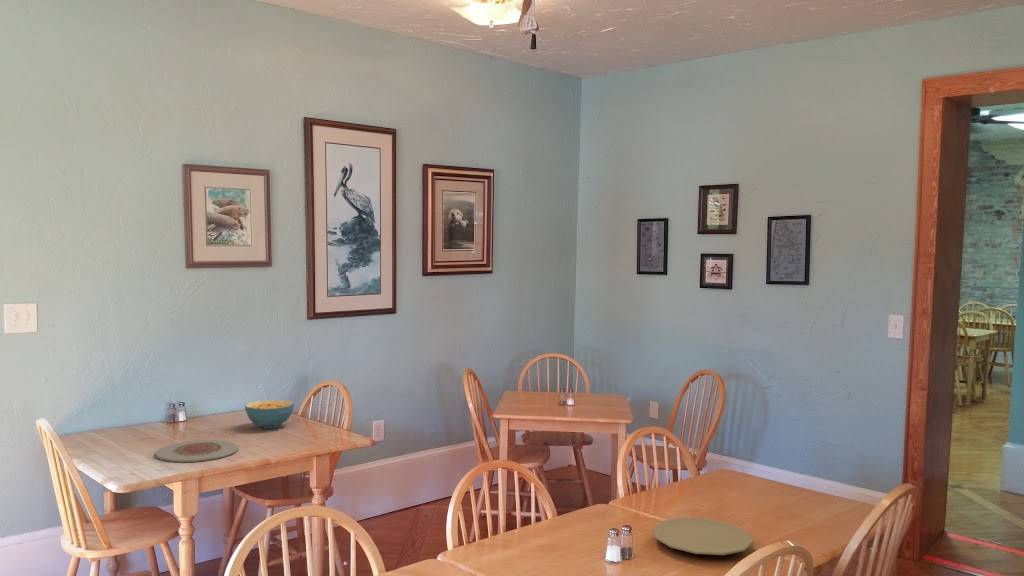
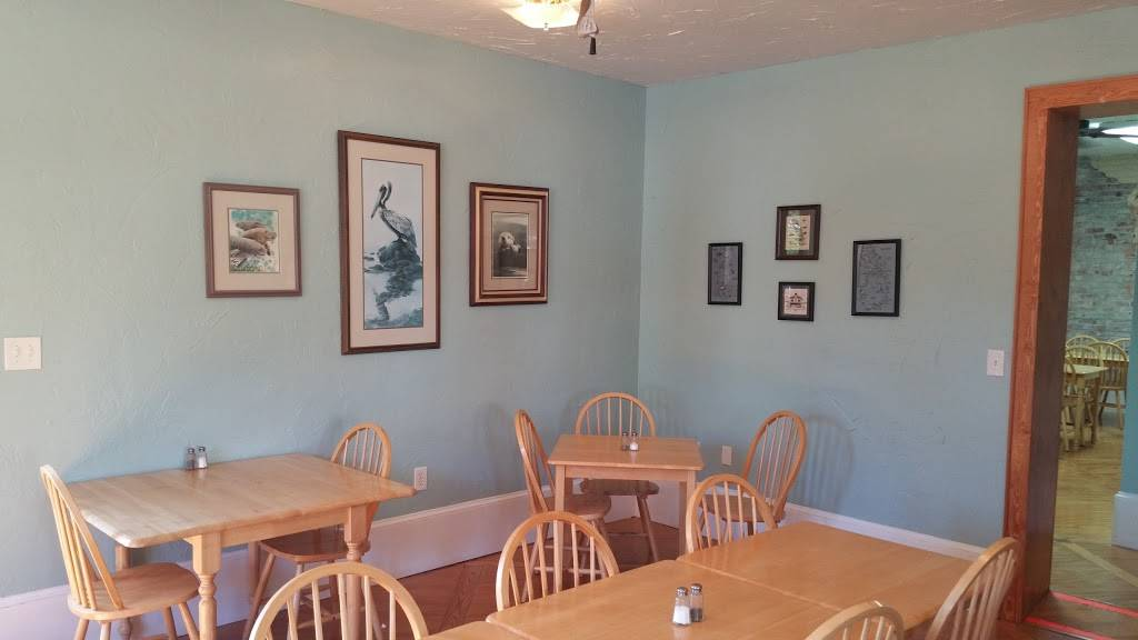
- plate (701, 539)
- cereal bowl (269, 415)
- plate (197, 449)
